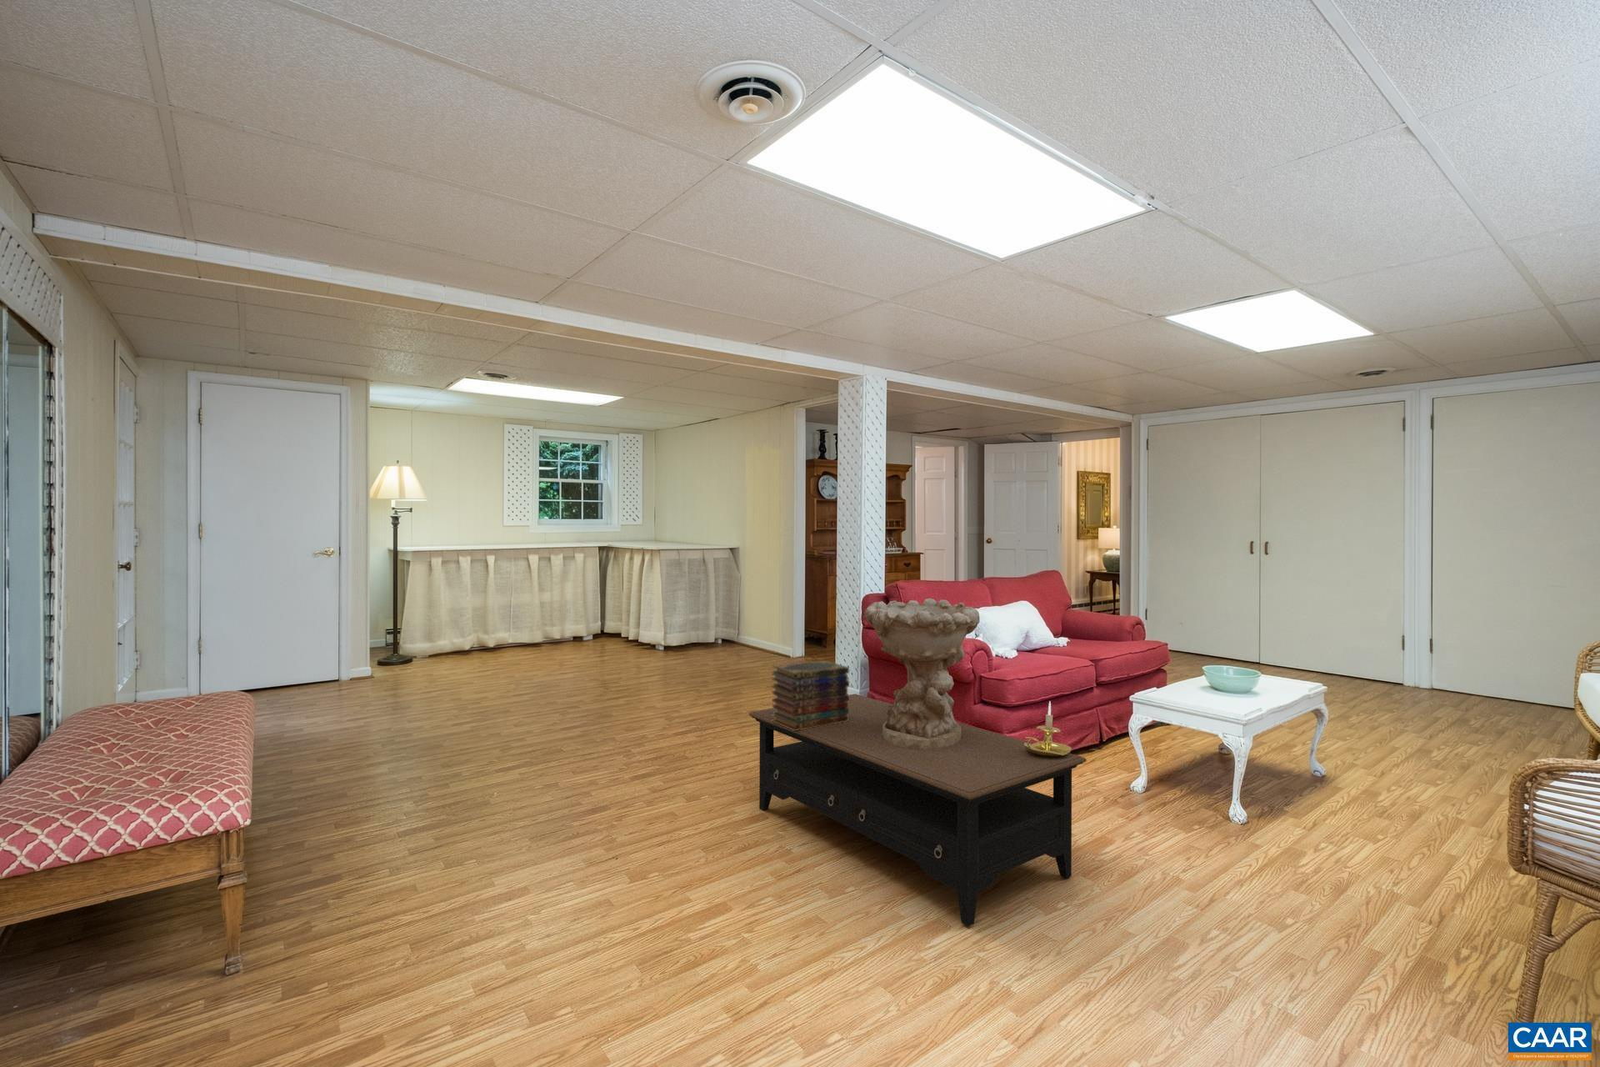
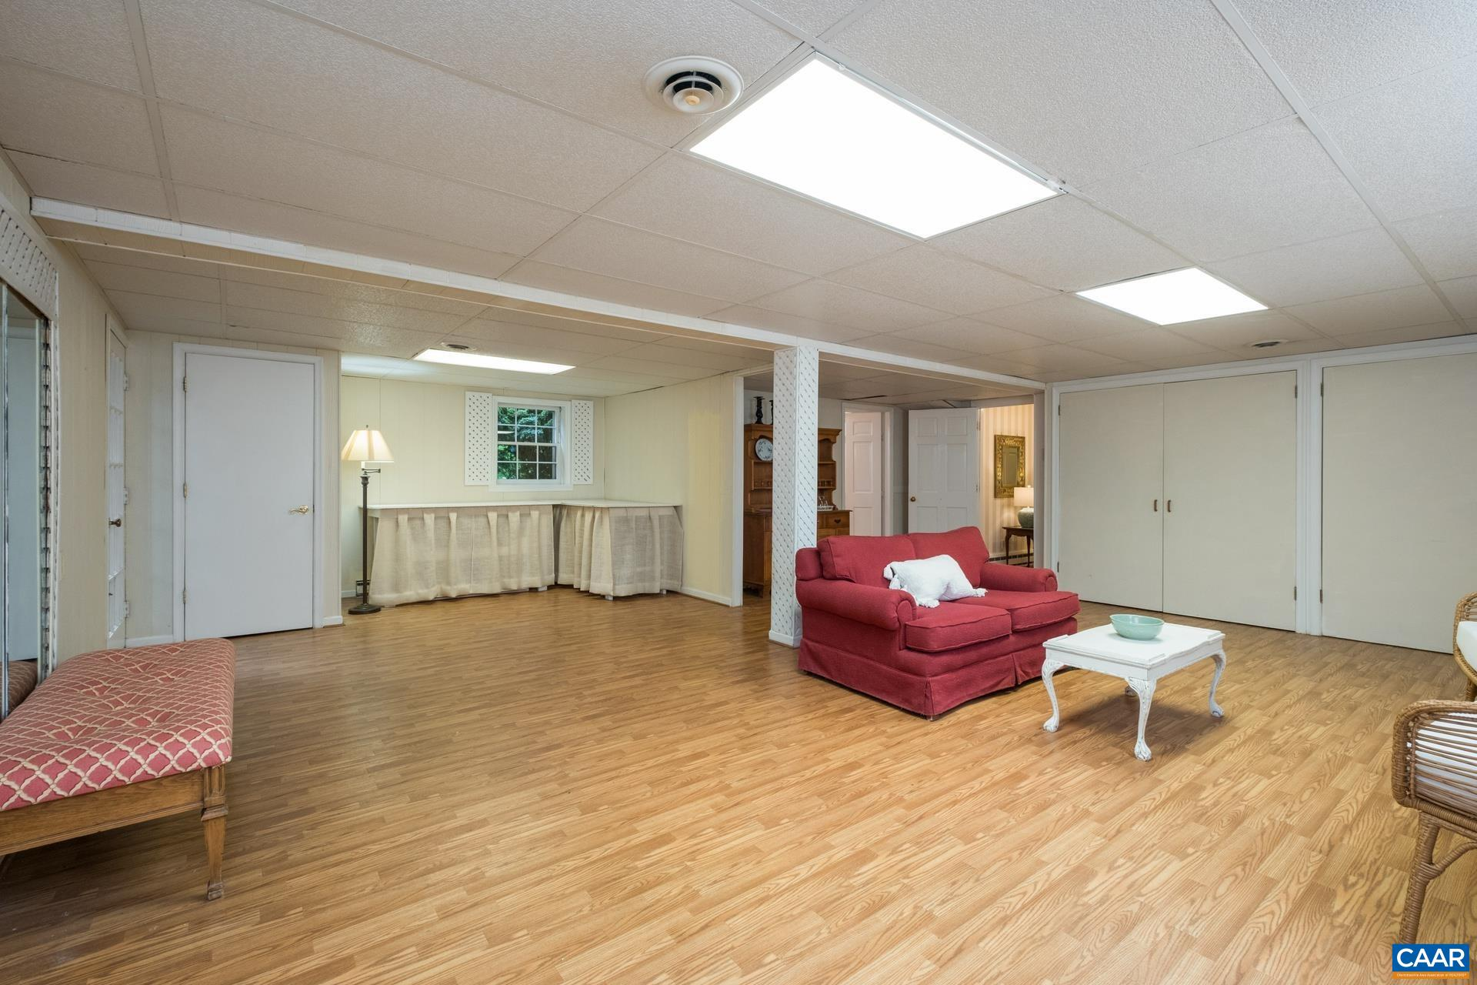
- coffee table (899, 785)
- candle holder (1044, 728)
- book stack (810, 693)
- decorative bowl (921, 668)
